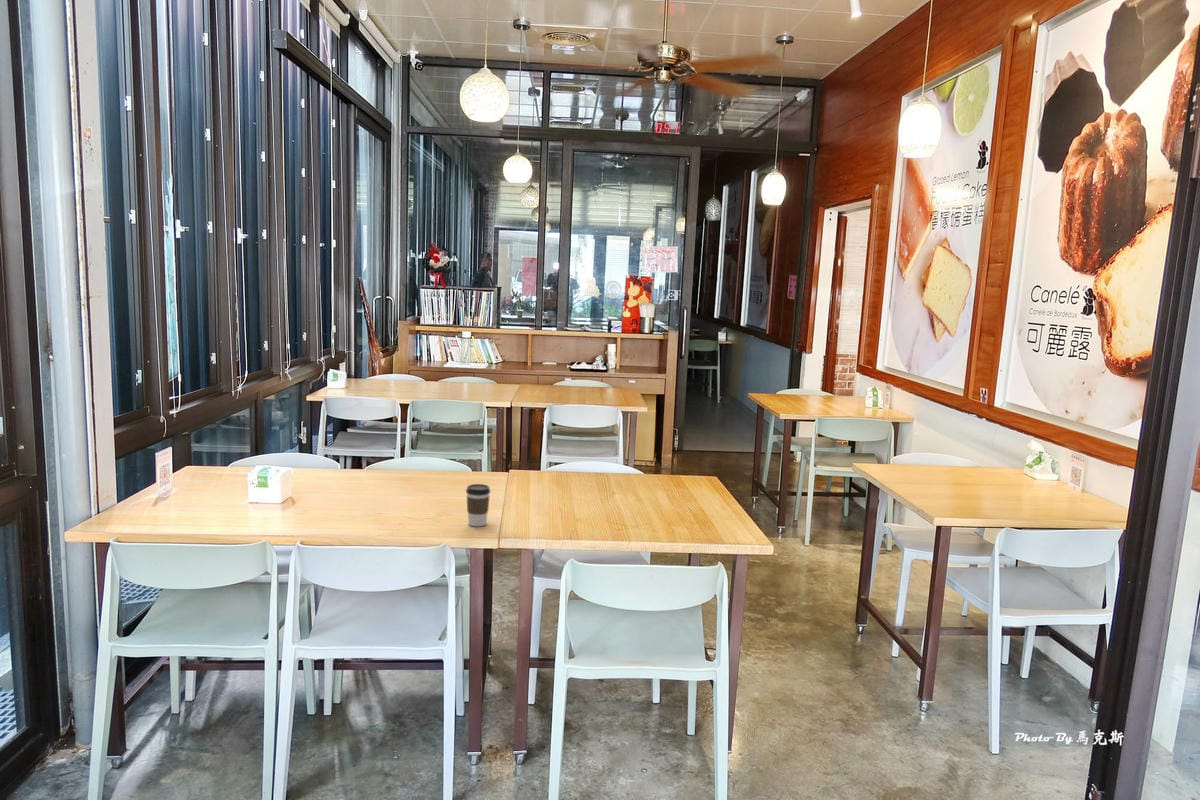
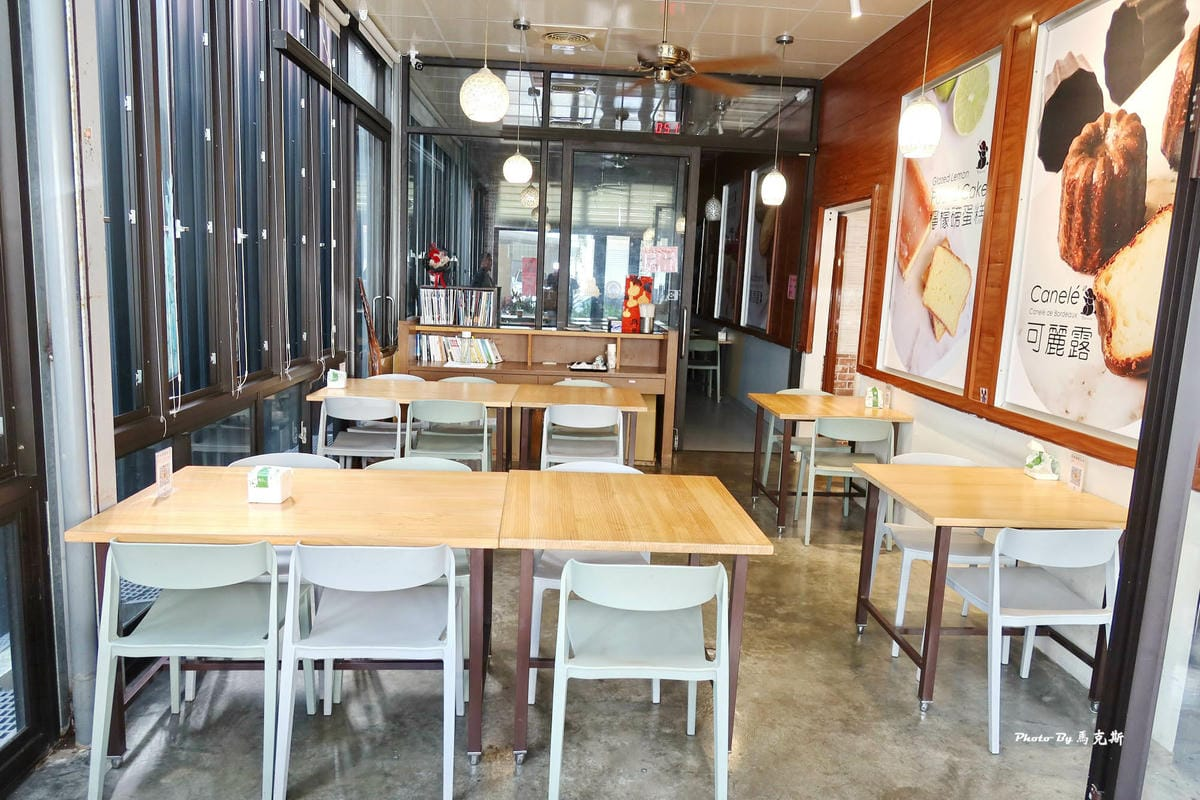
- coffee cup (477, 505)
